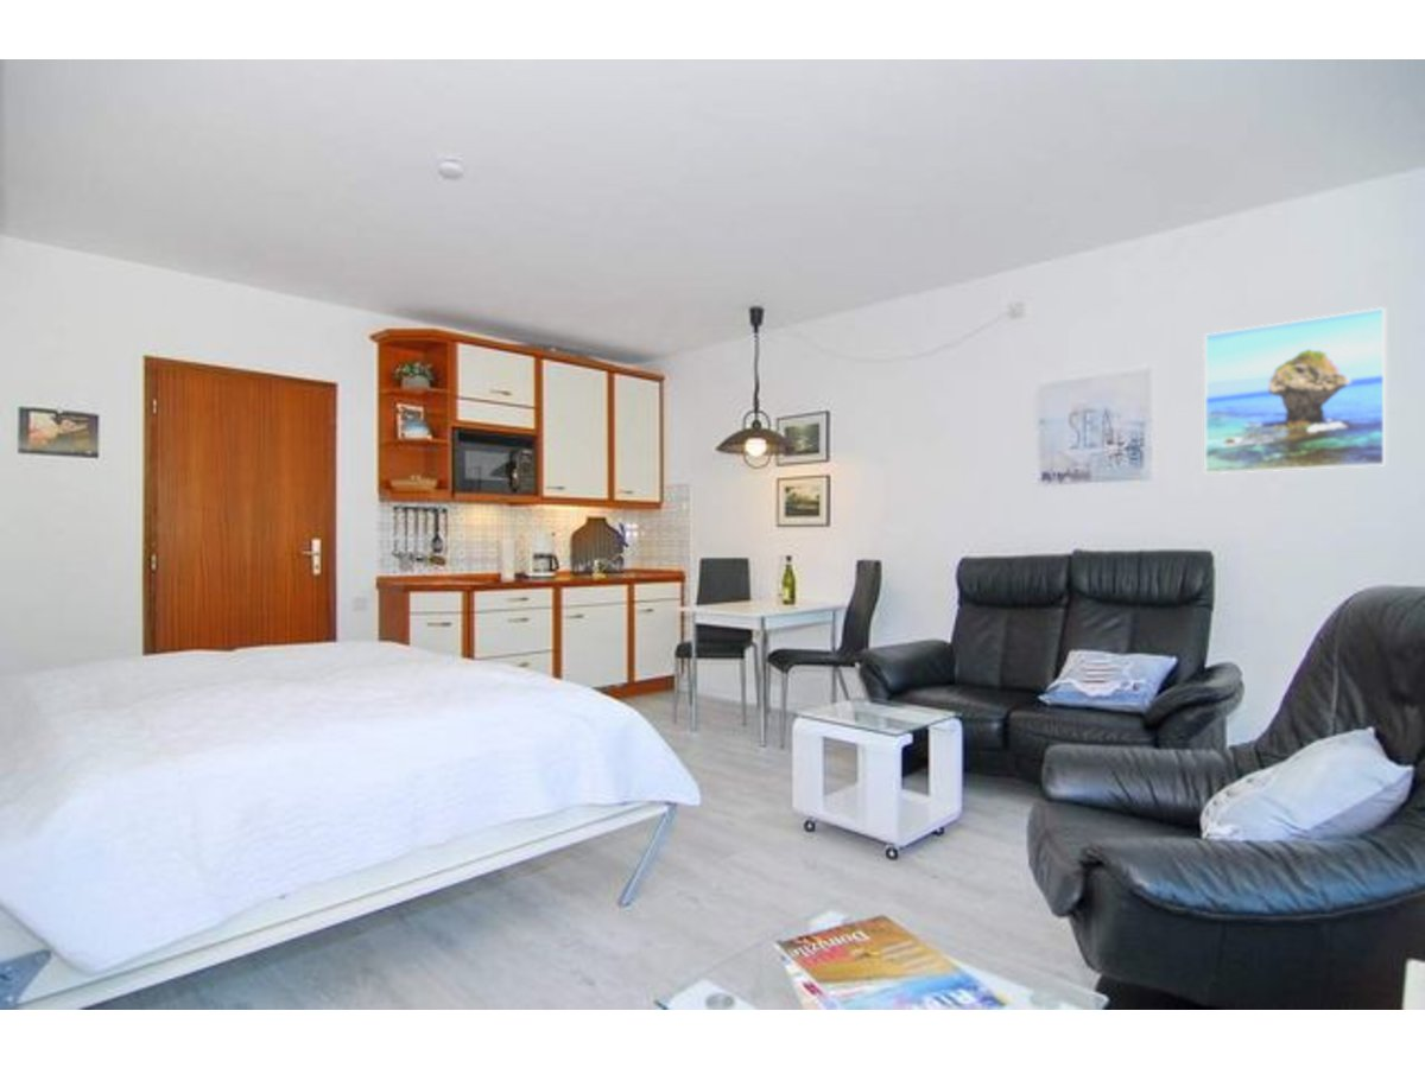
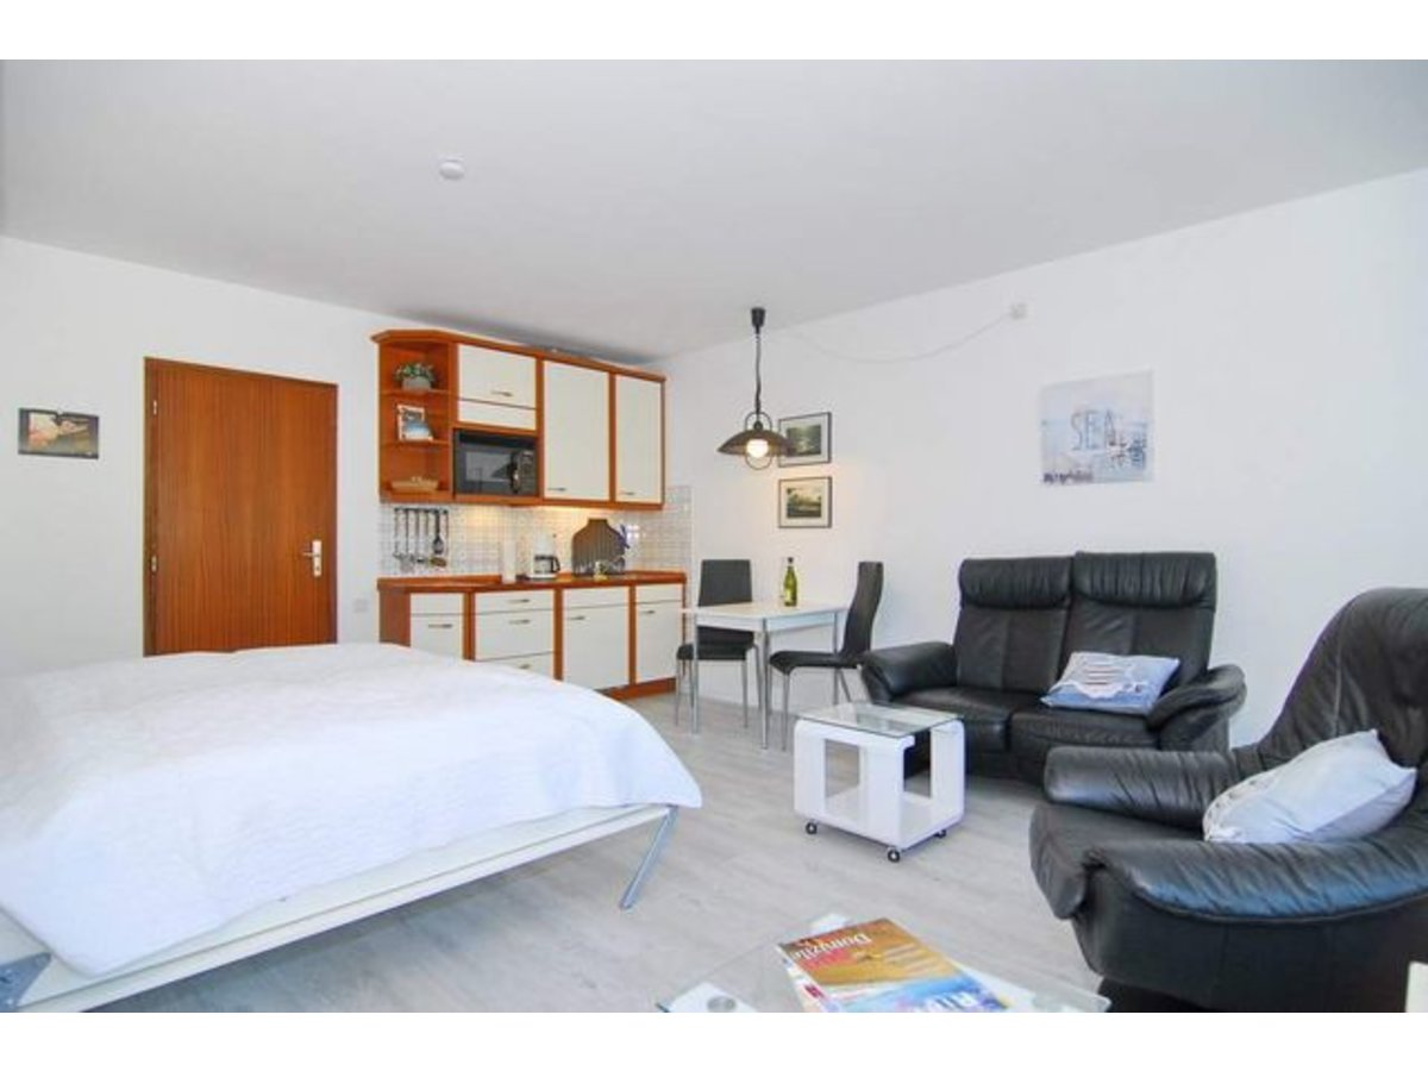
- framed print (1290, 395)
